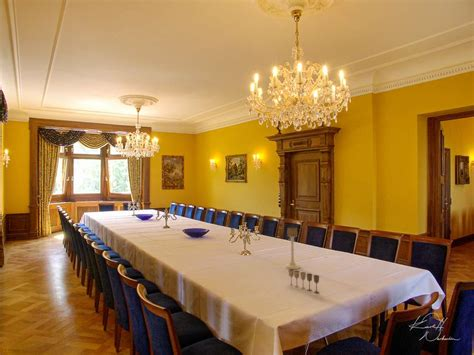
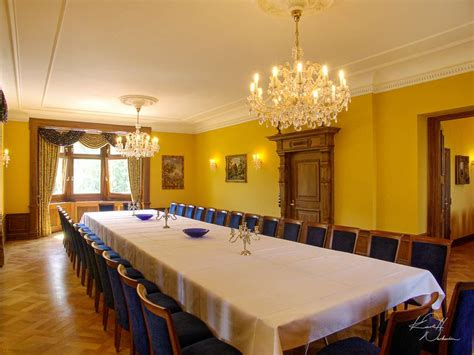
- candle holder (292, 247)
- wine glass (303, 280)
